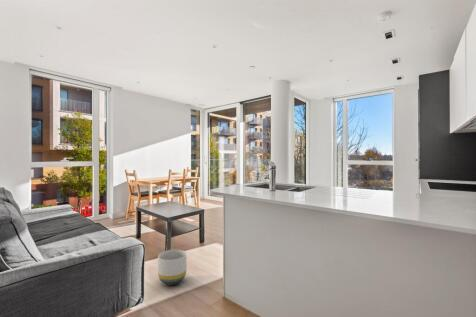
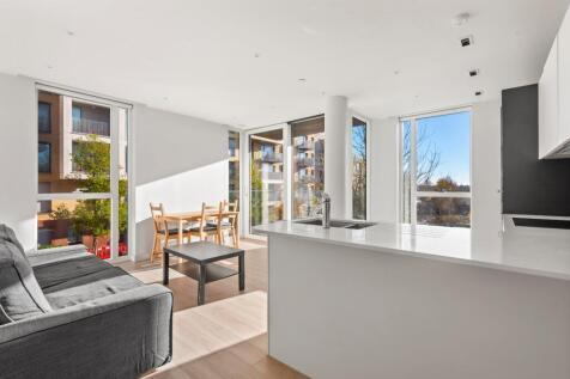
- planter (172, 268)
